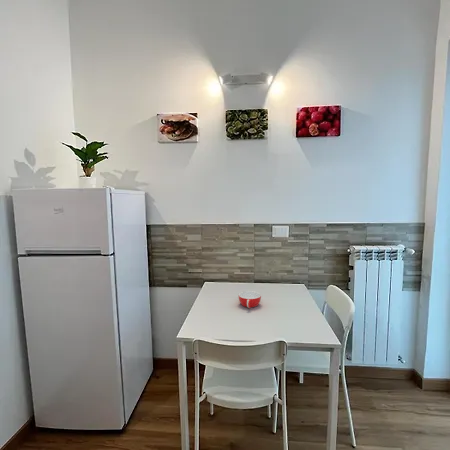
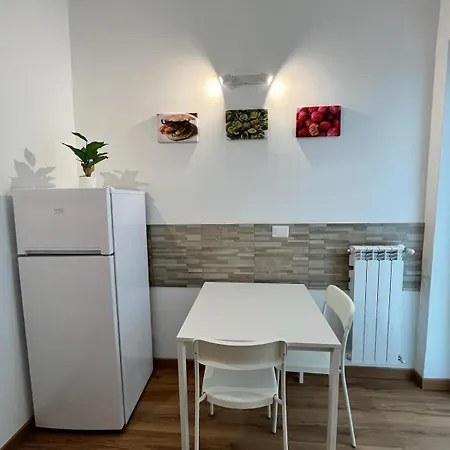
- bowl (249, 300)
